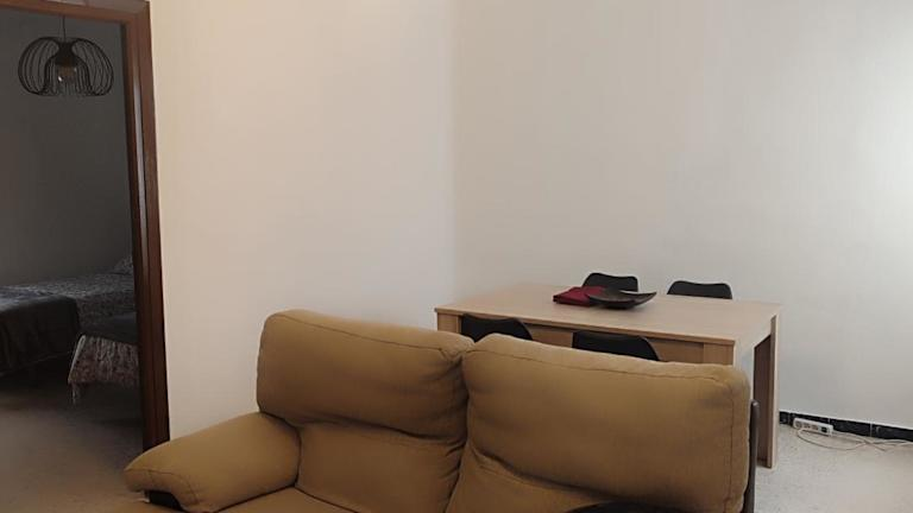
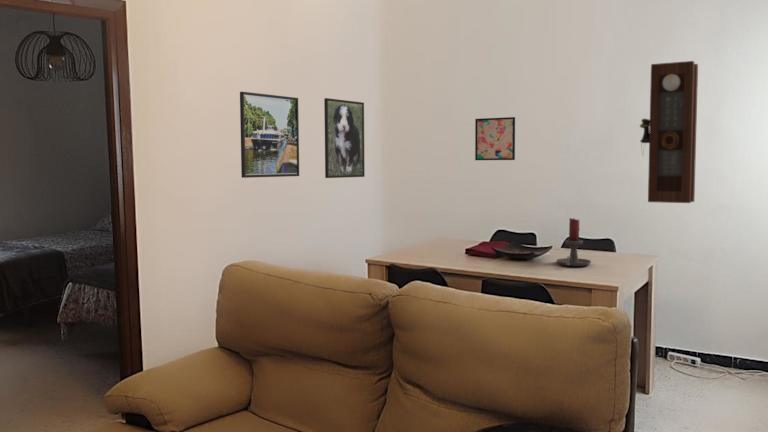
+ pendulum clock (666, 133)
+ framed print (271, 136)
+ candle holder (572, 241)
+ wall art (494, 139)
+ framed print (345, 139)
